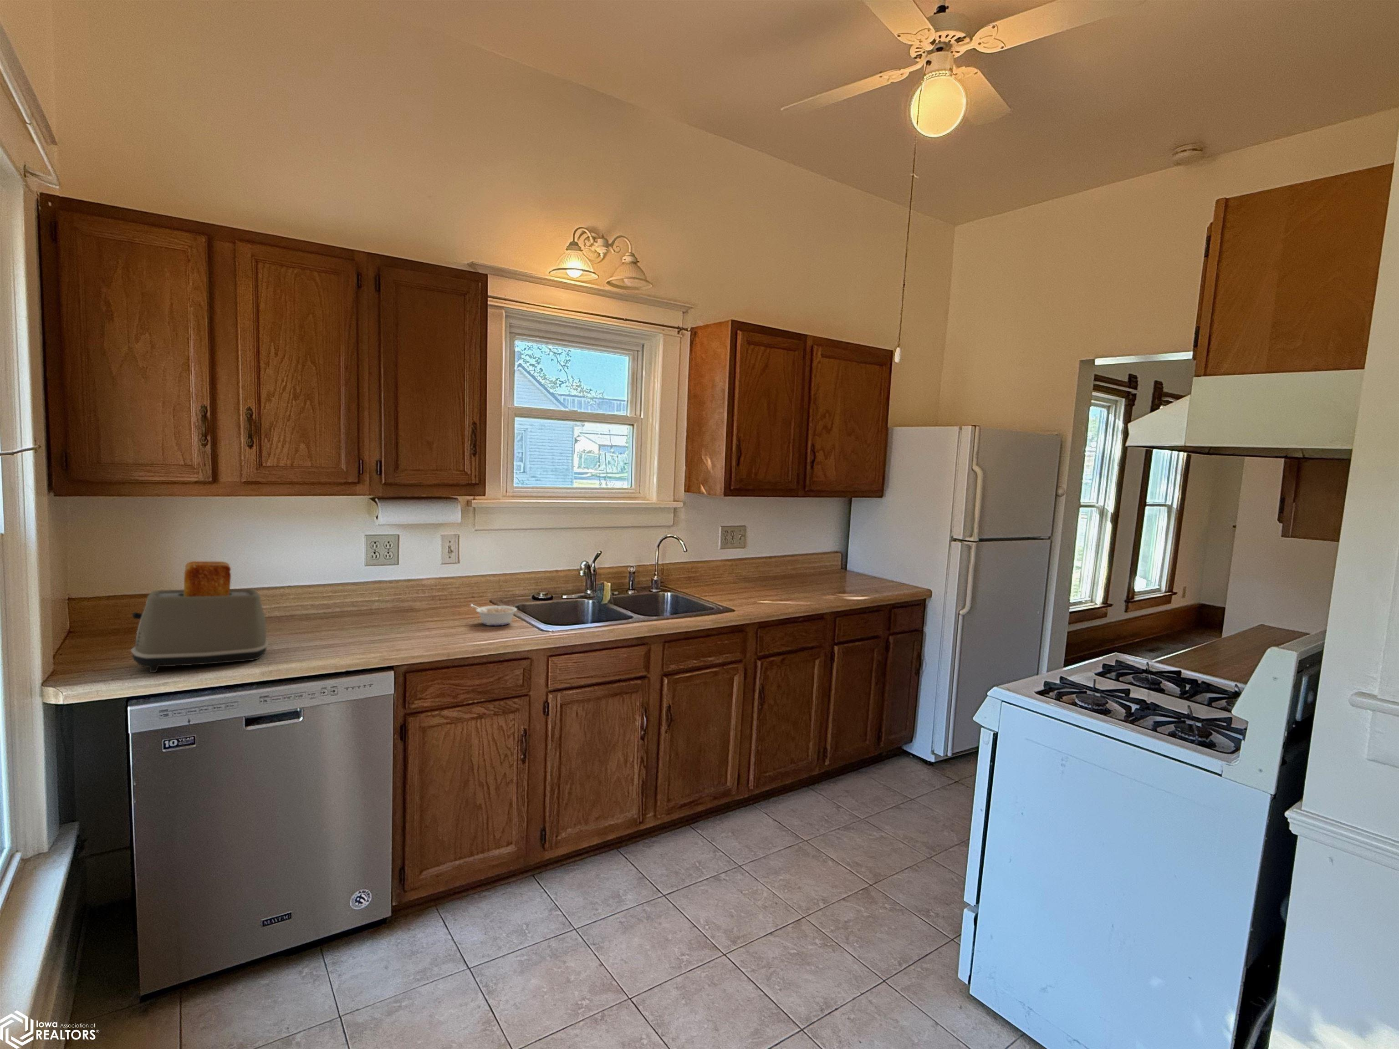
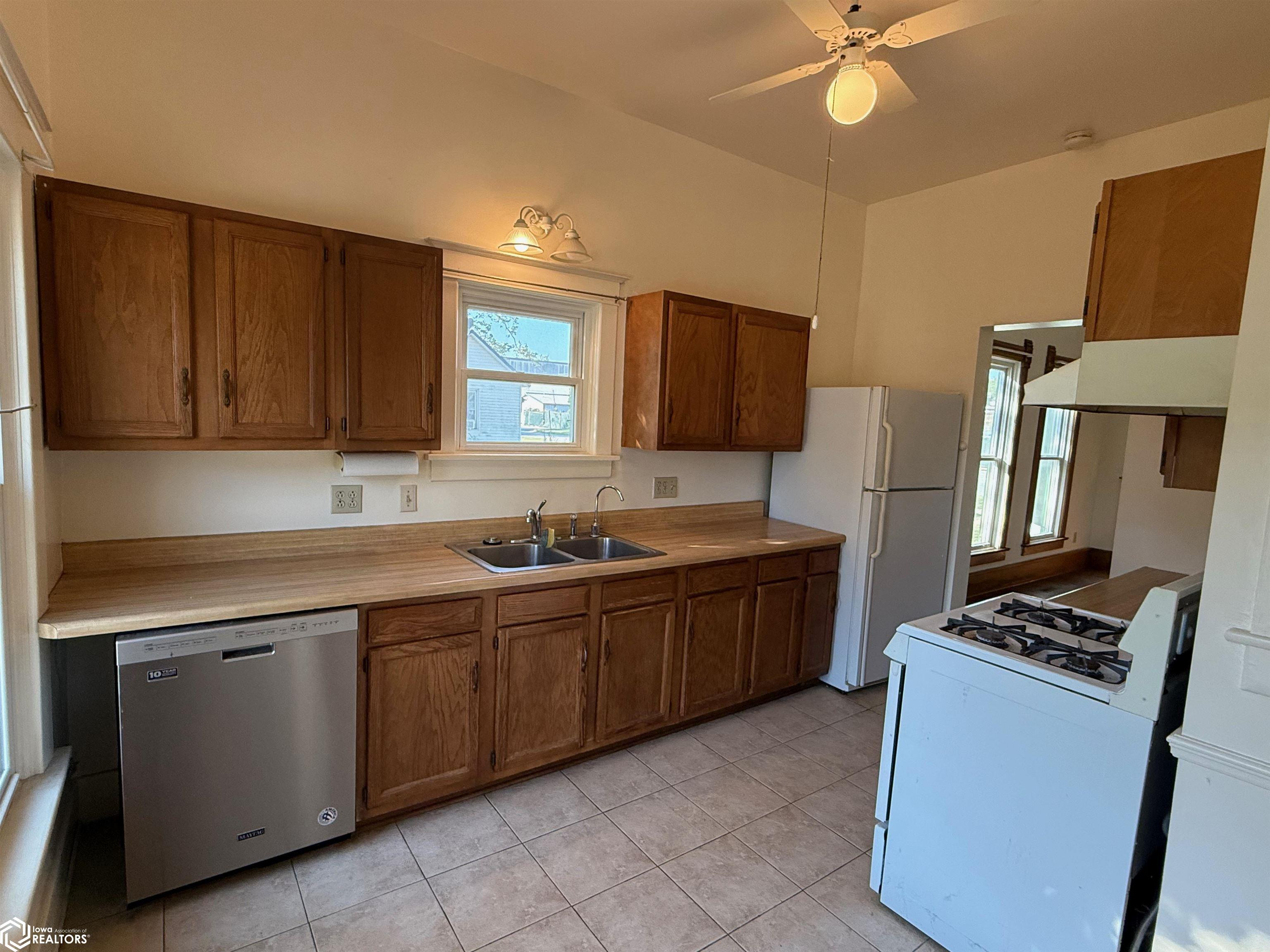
- toaster (203, 613)
- legume (495, 615)
